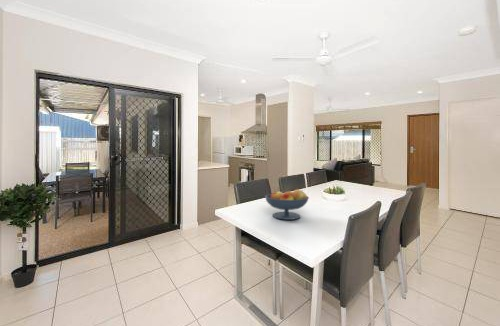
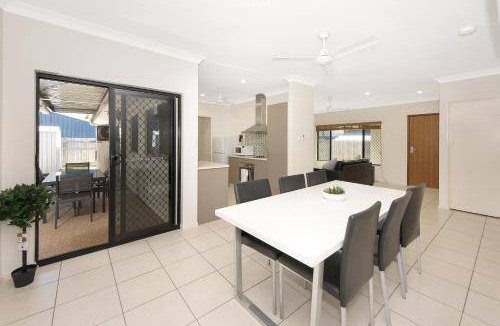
- fruit bowl (286, 202)
